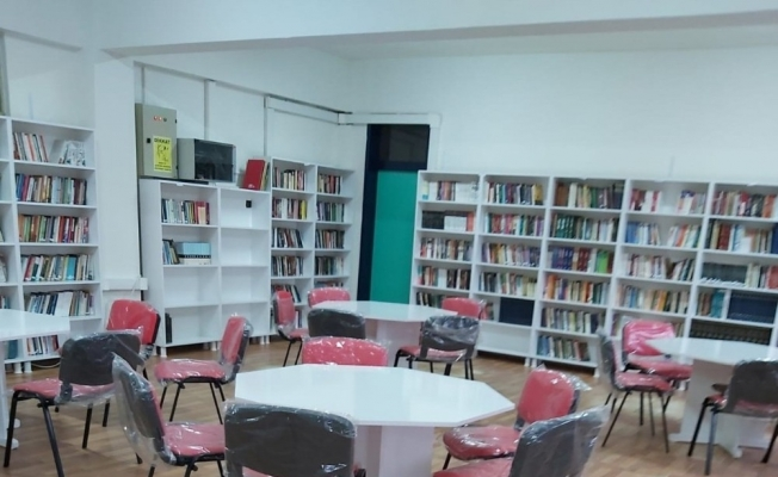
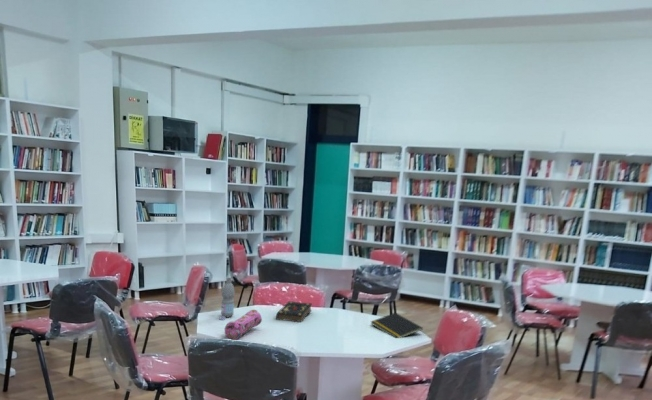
+ notepad (395, 325)
+ book (293, 312)
+ water bottle (226, 298)
+ pencil case (243, 323)
